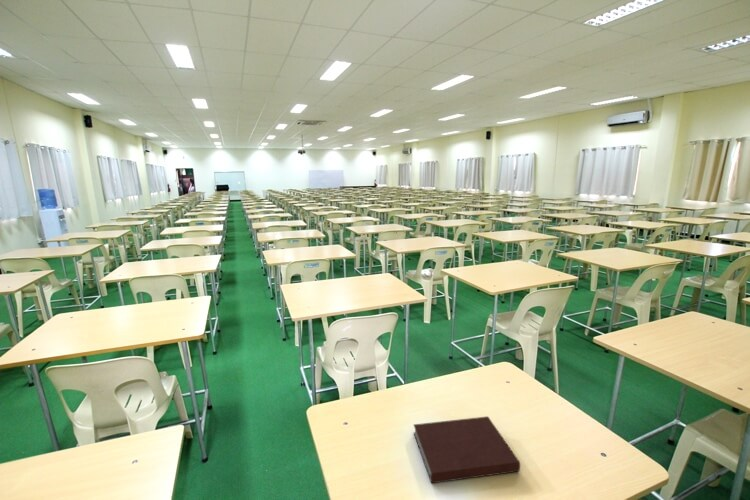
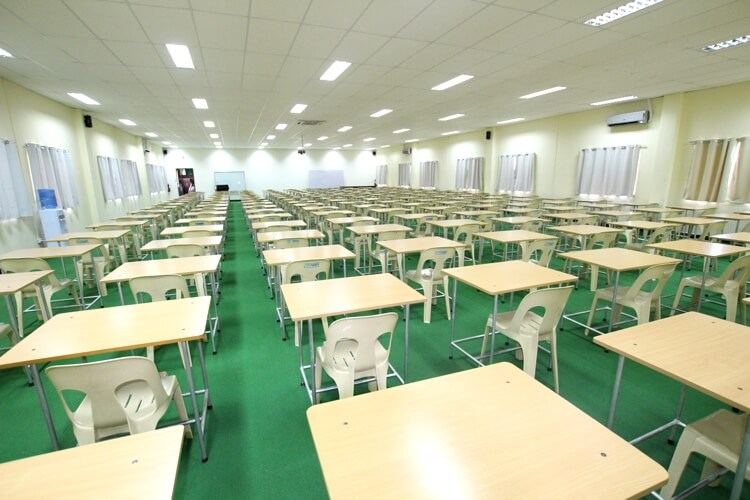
- notebook (462, 446)
